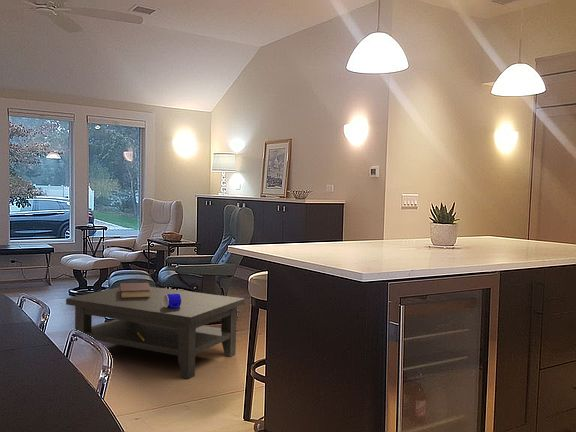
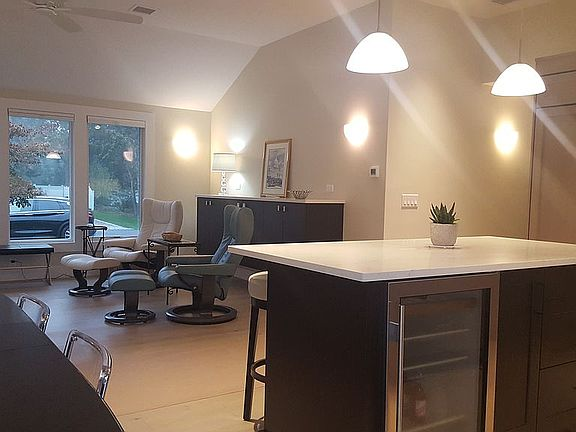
- coffee table (157, 320)
